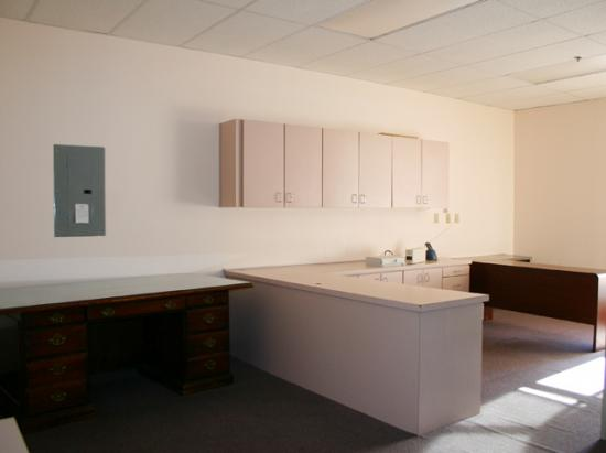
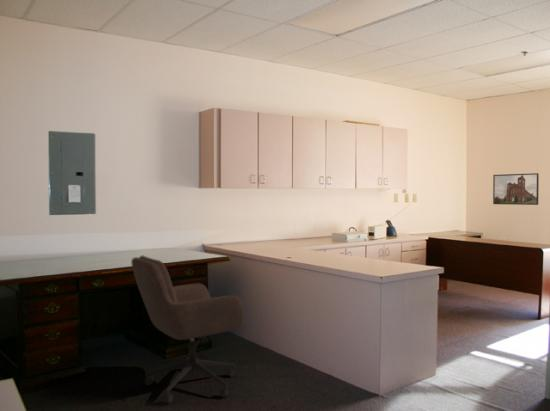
+ office chair (189, 320)
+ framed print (515, 189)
